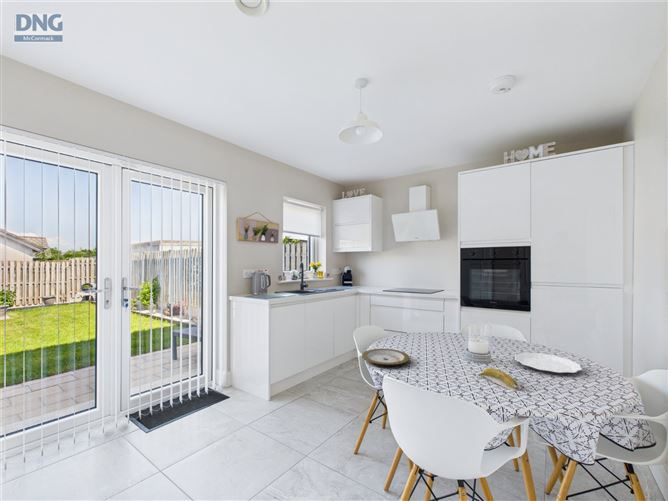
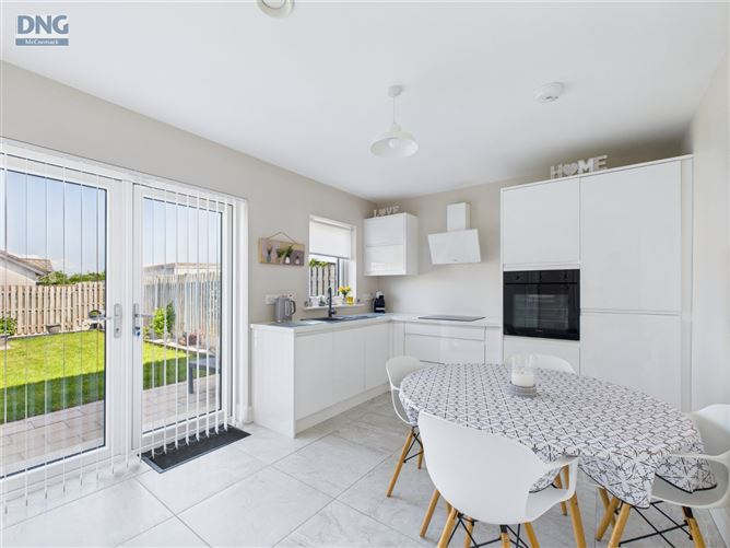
- plate (385, 357)
- plate (546, 363)
- banana (498, 376)
